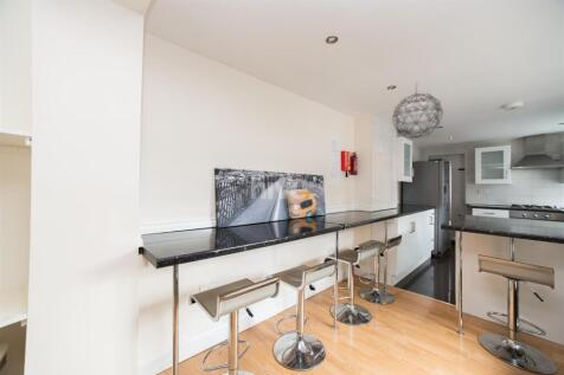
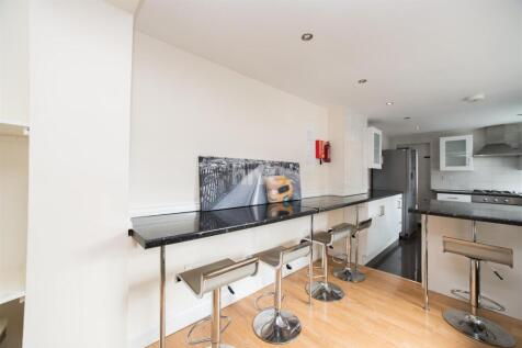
- pendant light (416, 110)
